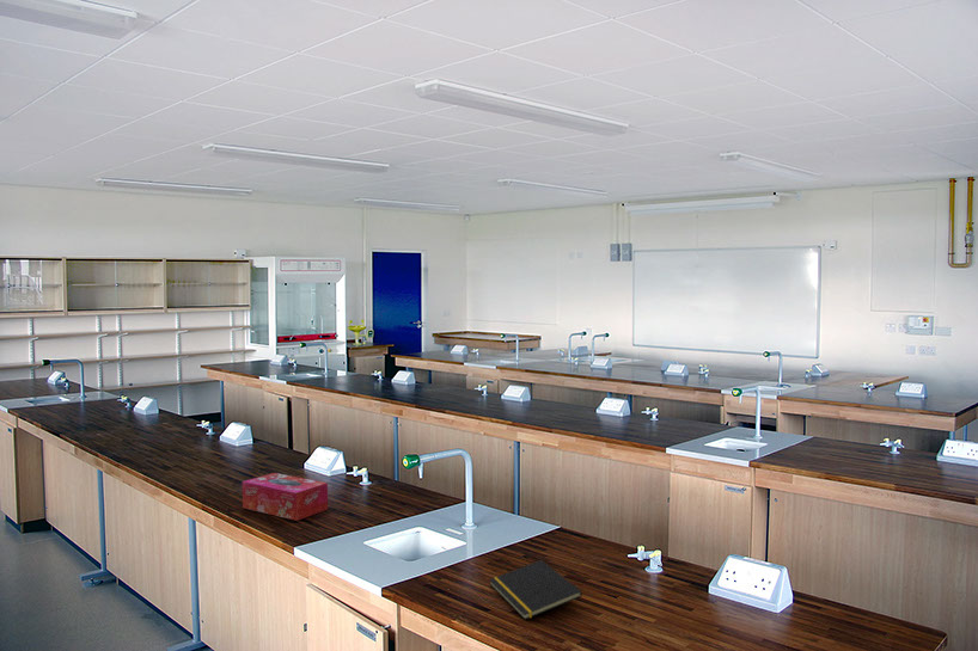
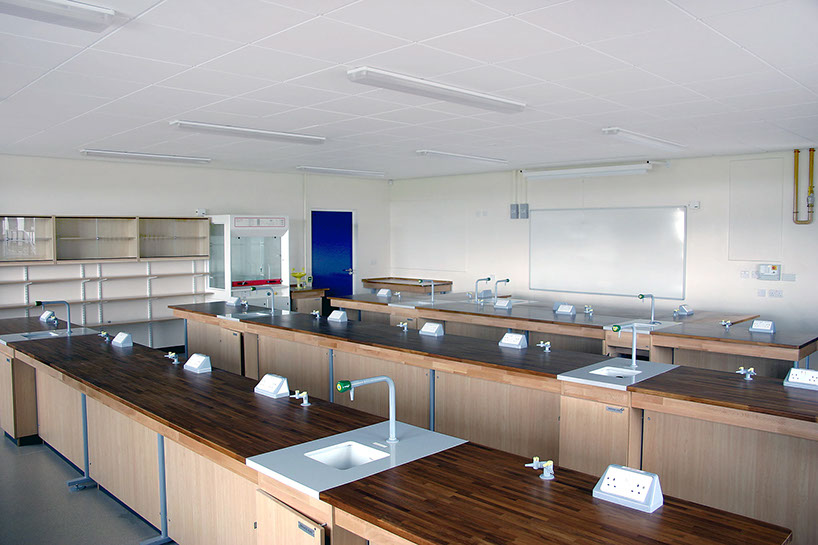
- notepad (533, 588)
- tissue box (285, 495)
